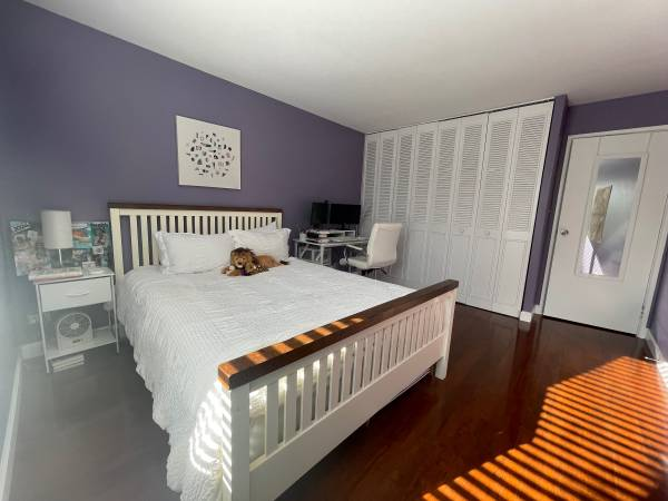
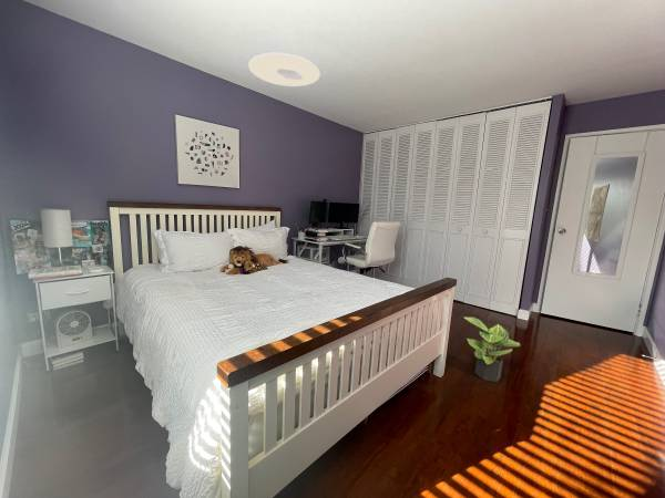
+ potted plant (488, 346)
+ ceiling light (285, 68)
